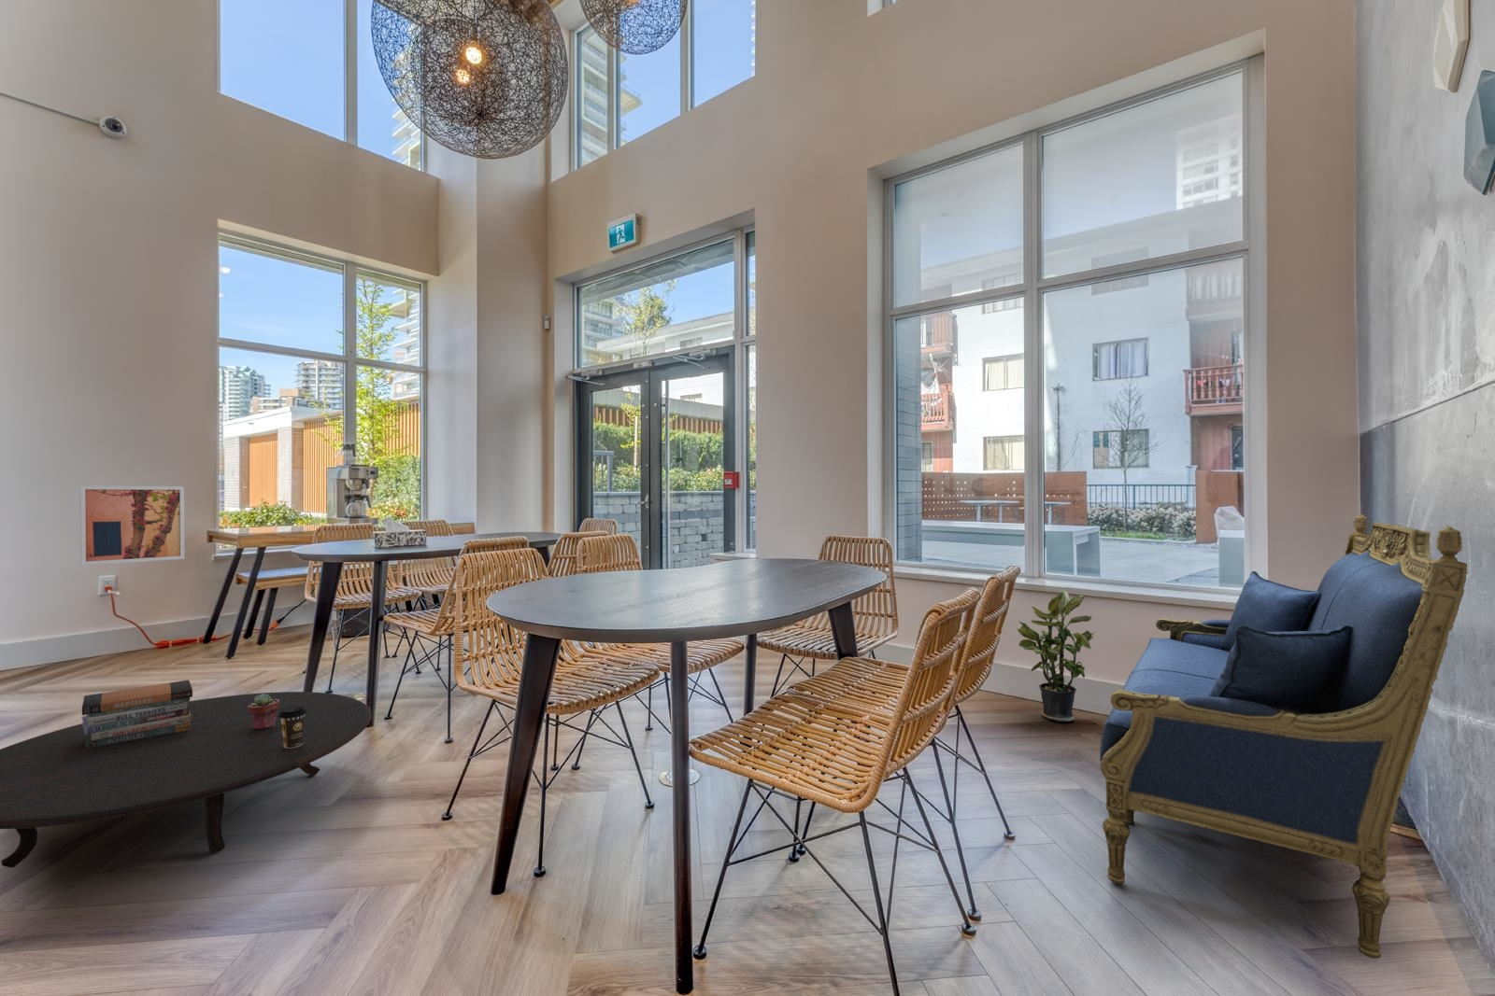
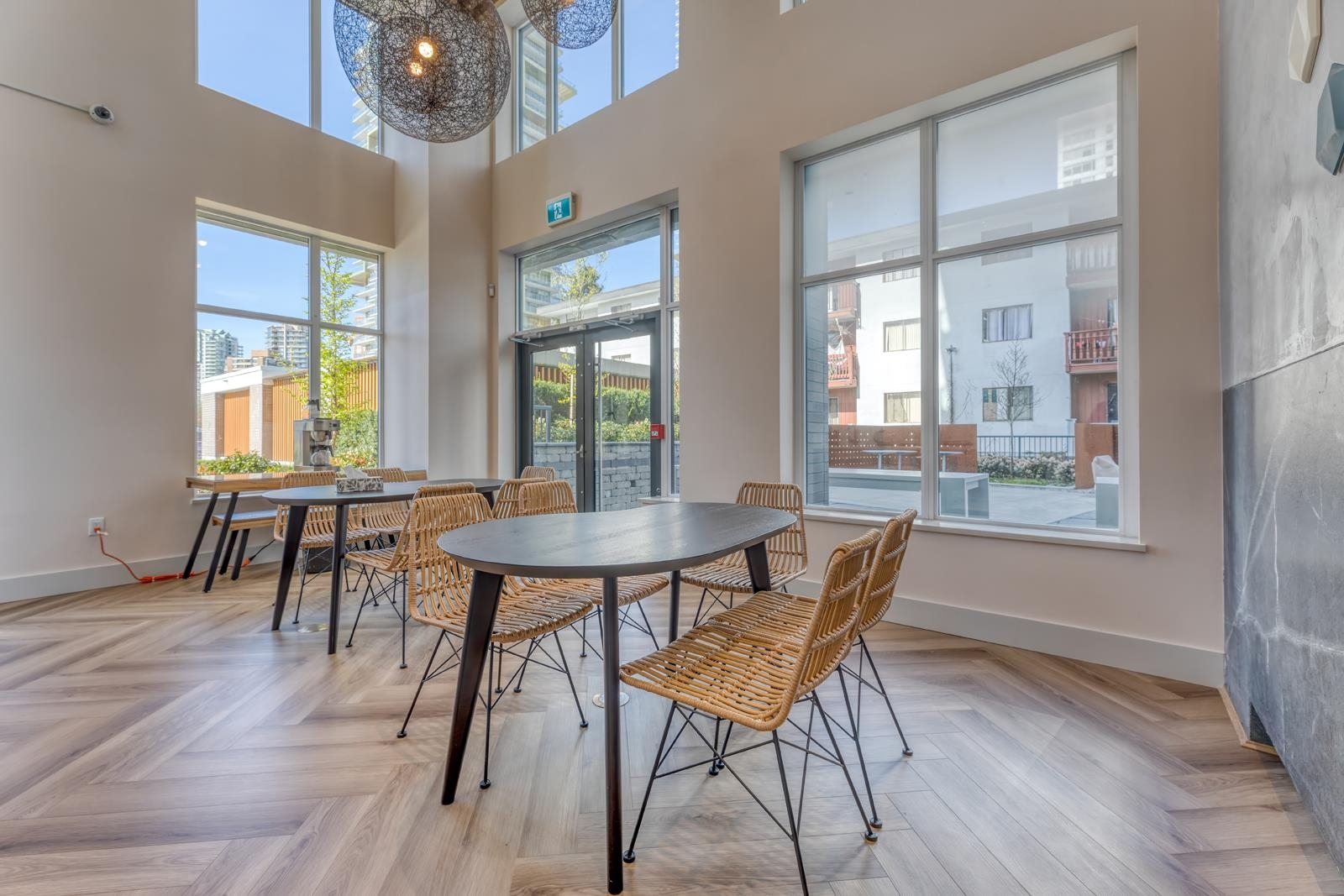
- potted plant (1055, 653)
- coffee cup (293, 726)
- book stack (138, 713)
- table (184, 777)
- potted succulent (264, 709)
- settee (1253, 666)
- wall art (133, 524)
